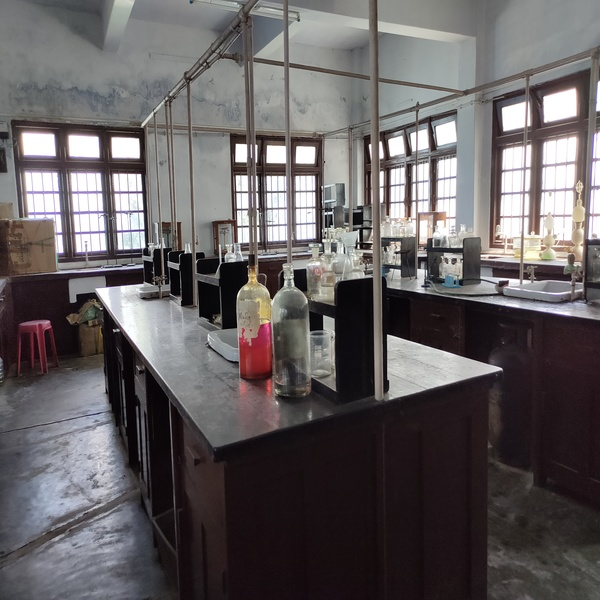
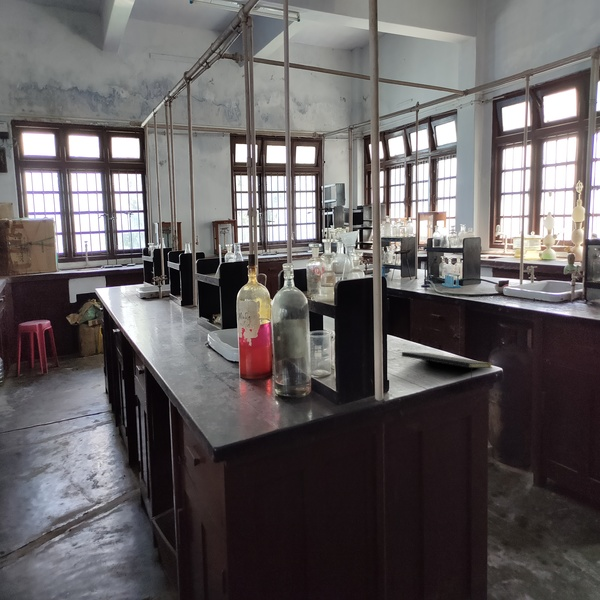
+ notepad (446, 359)
